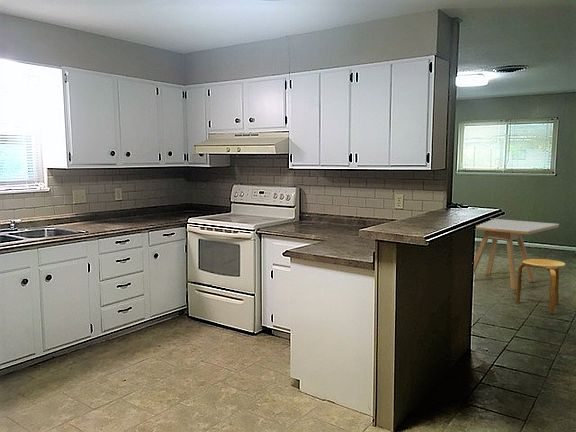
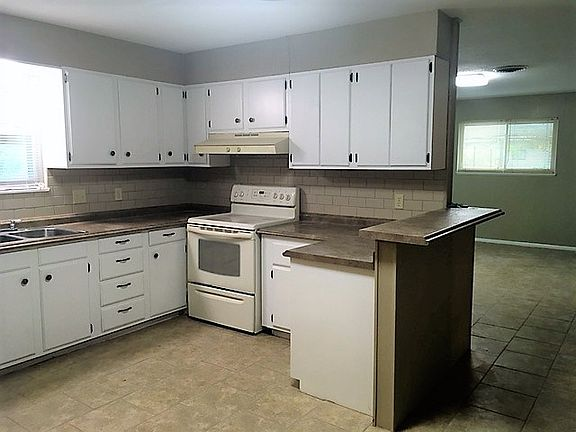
- dining table (507, 250)
- stool (550, 284)
